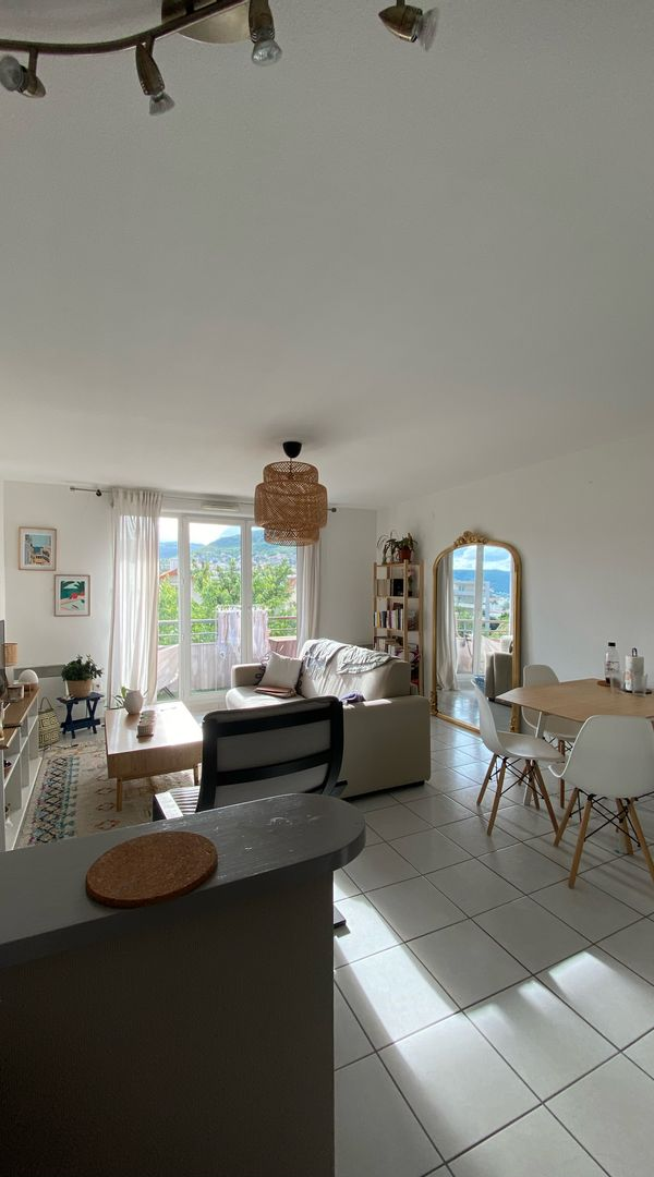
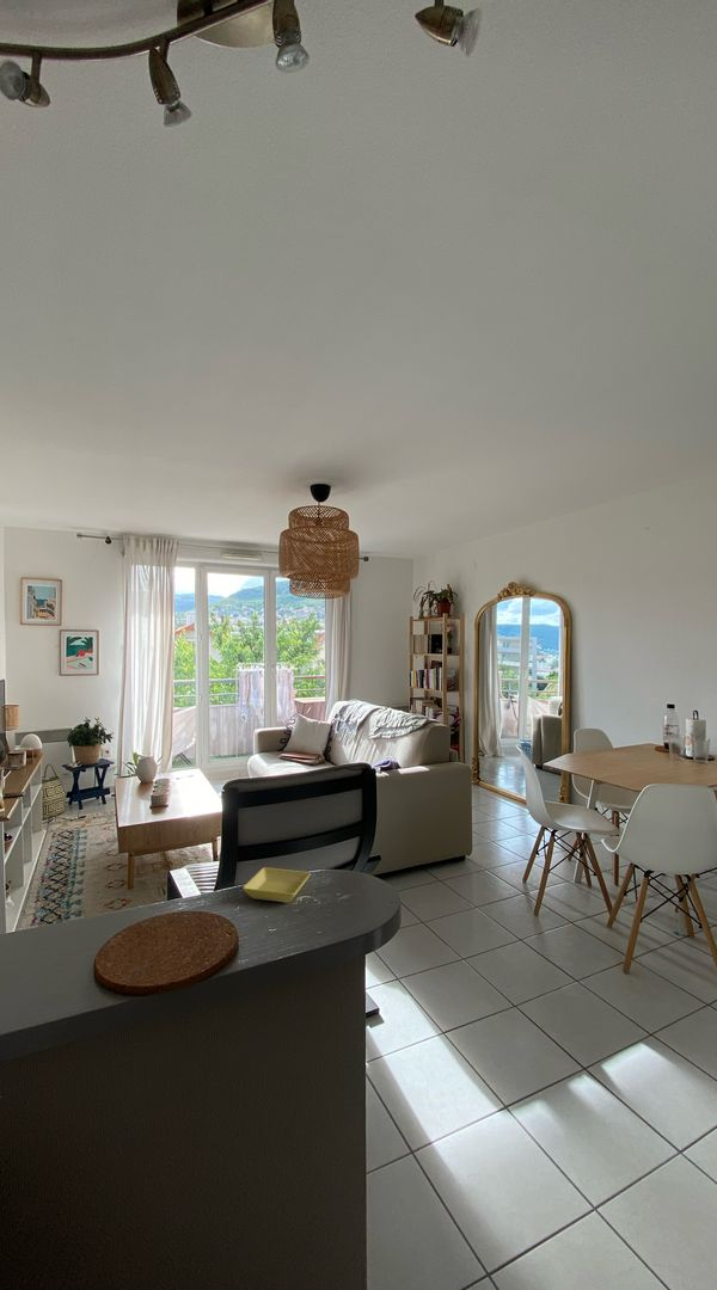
+ saucer (277, 885)
